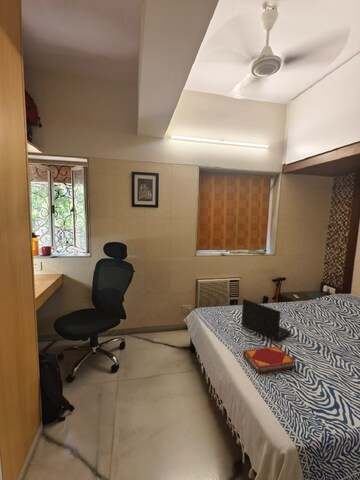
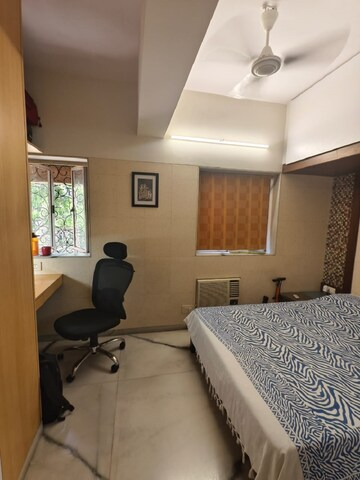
- laptop (266, 315)
- hardback book (268, 358)
